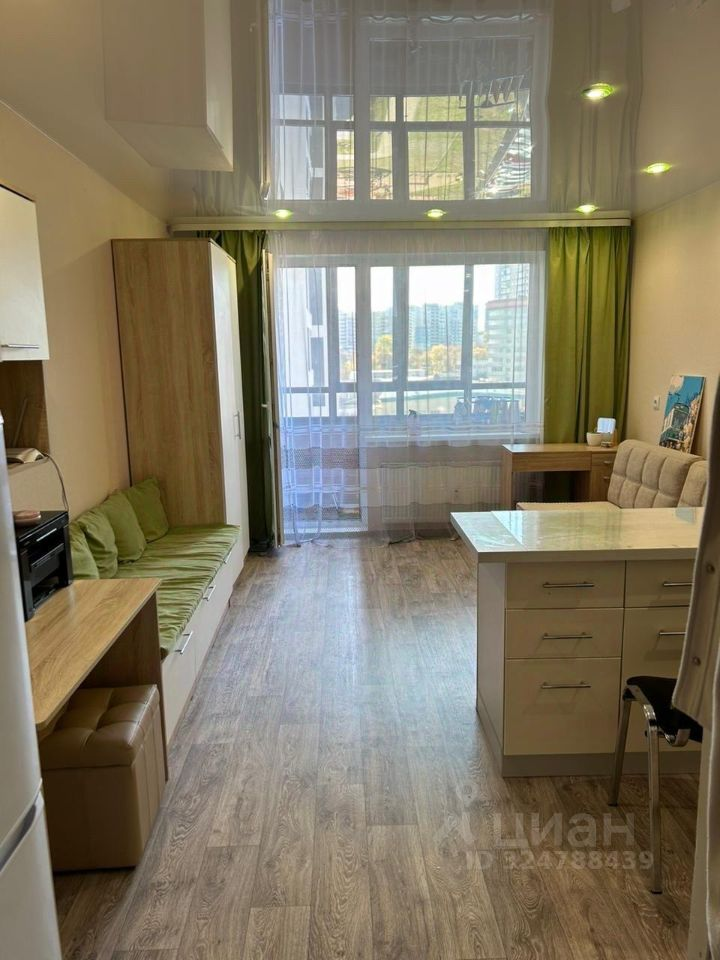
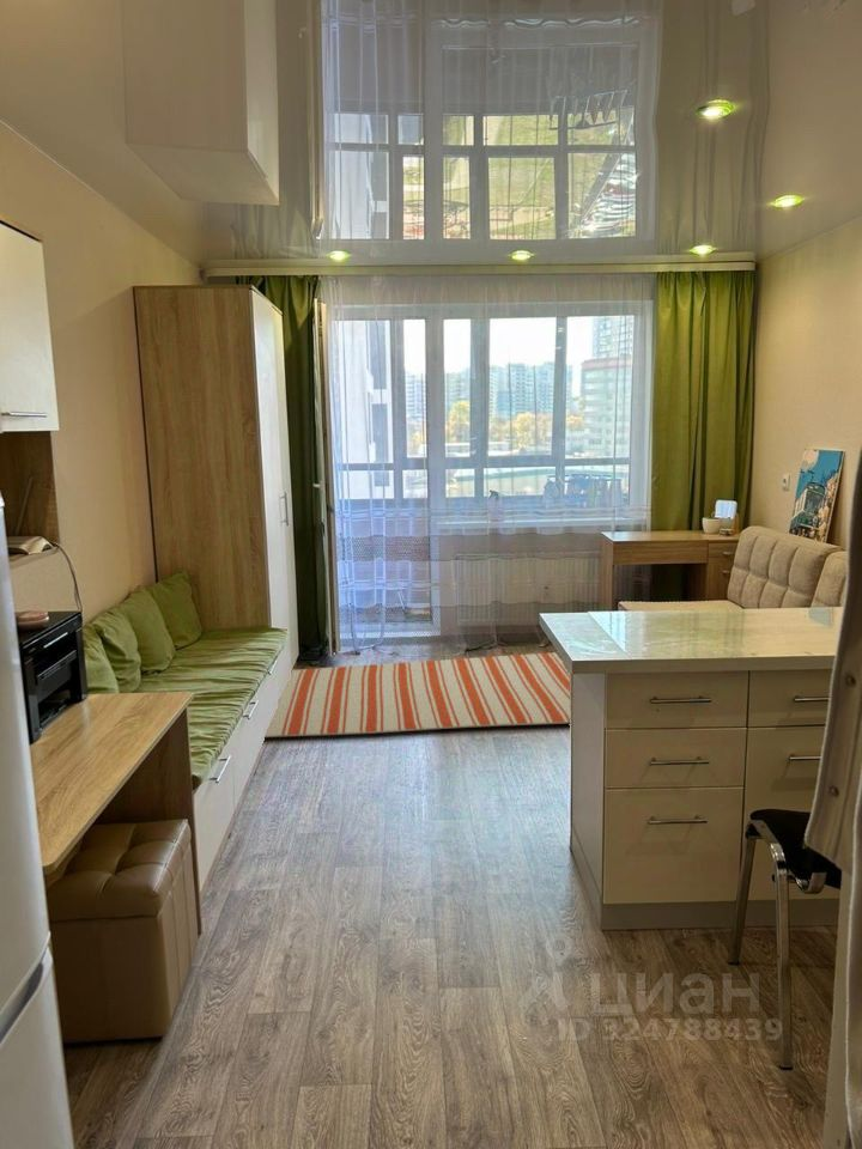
+ rug (444, 680)
